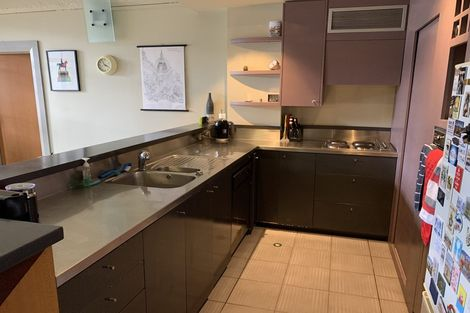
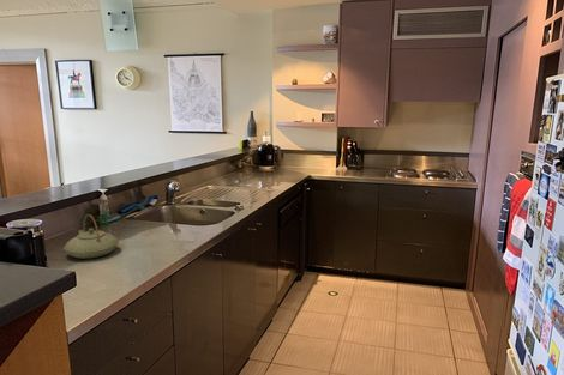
+ teapot (90, 232)
